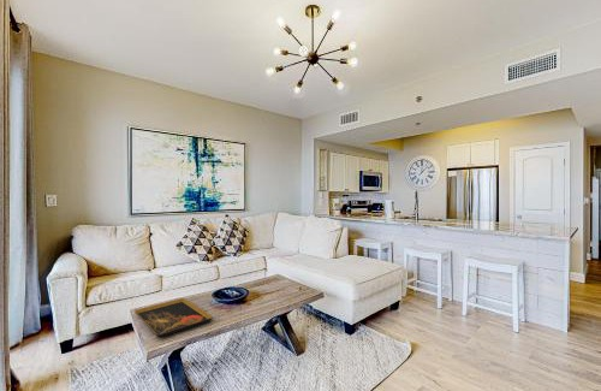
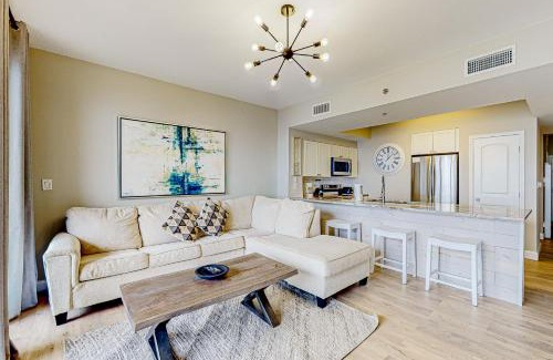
- decorative tray (172, 315)
